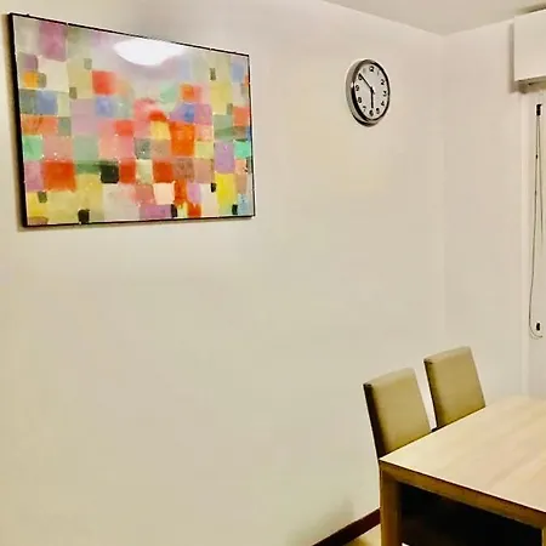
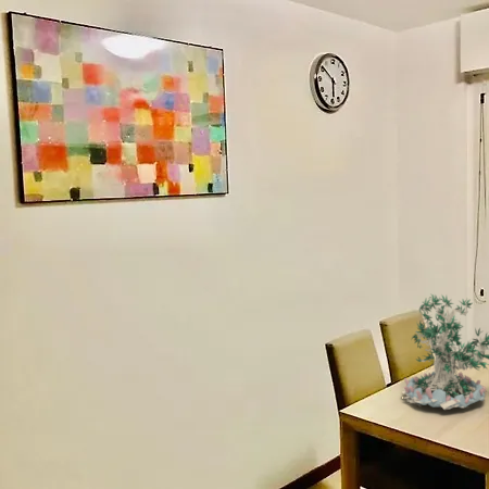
+ plant (444, 346)
